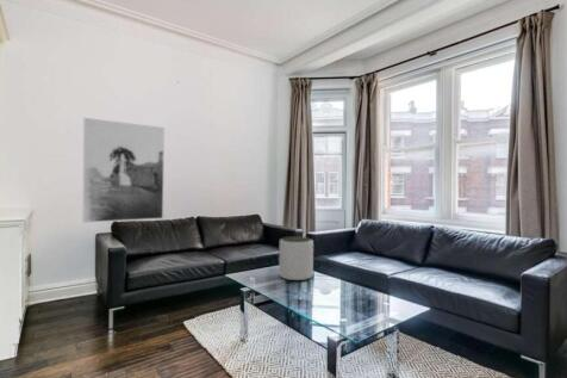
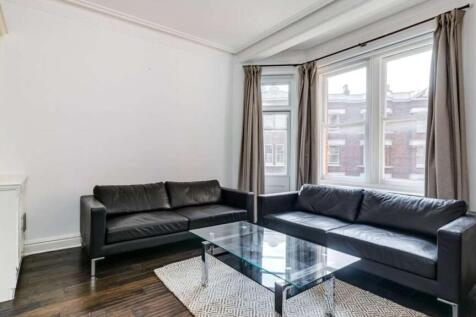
- plant pot (295, 258)
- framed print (126, 172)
